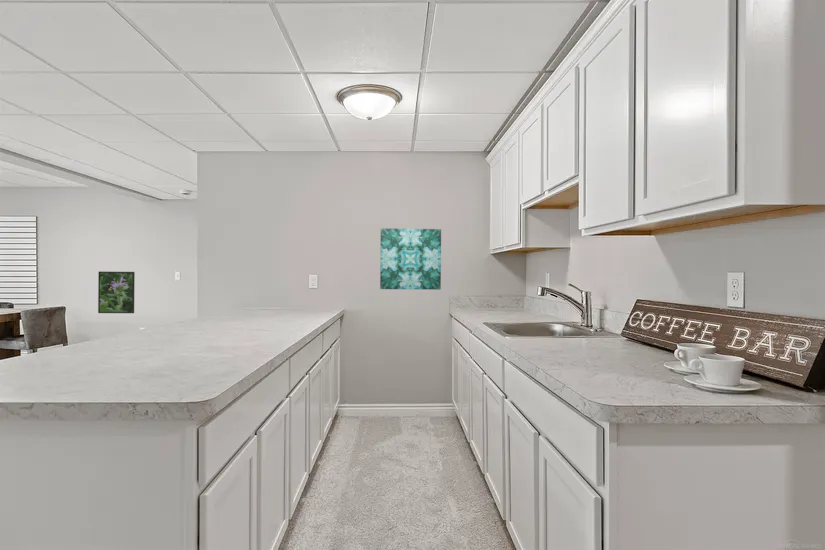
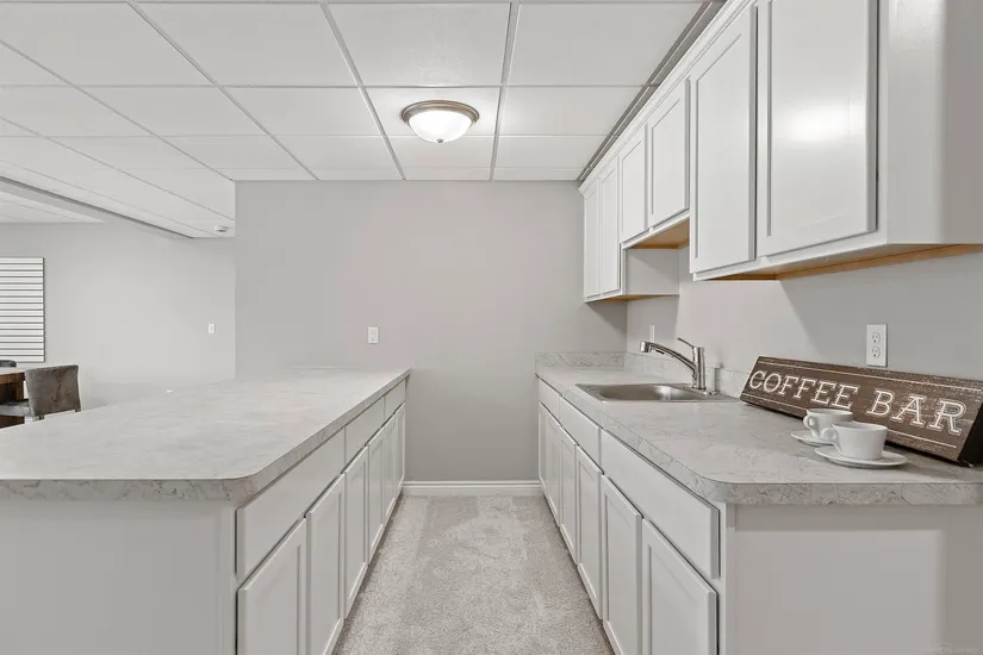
- wall art (410, 259)
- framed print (116, 292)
